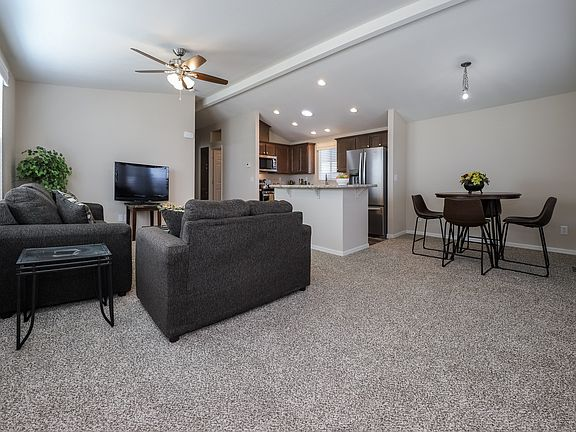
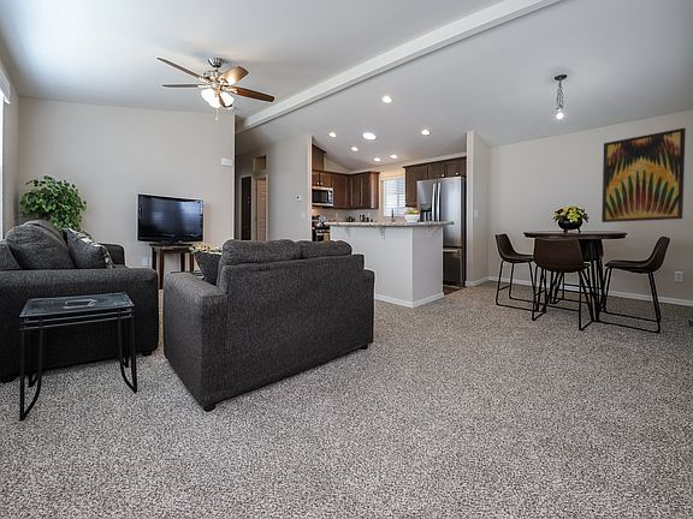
+ wall art (640, 178)
